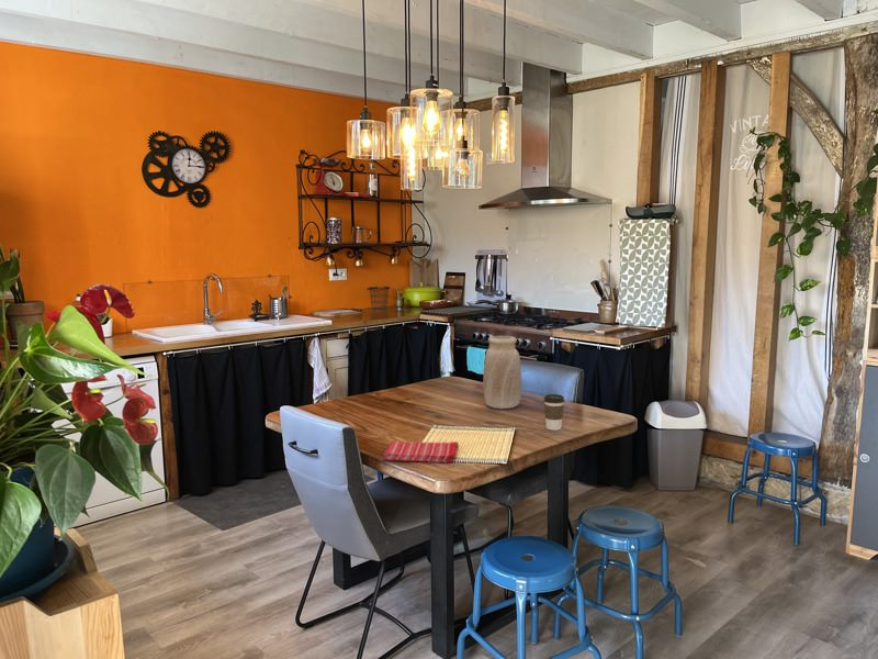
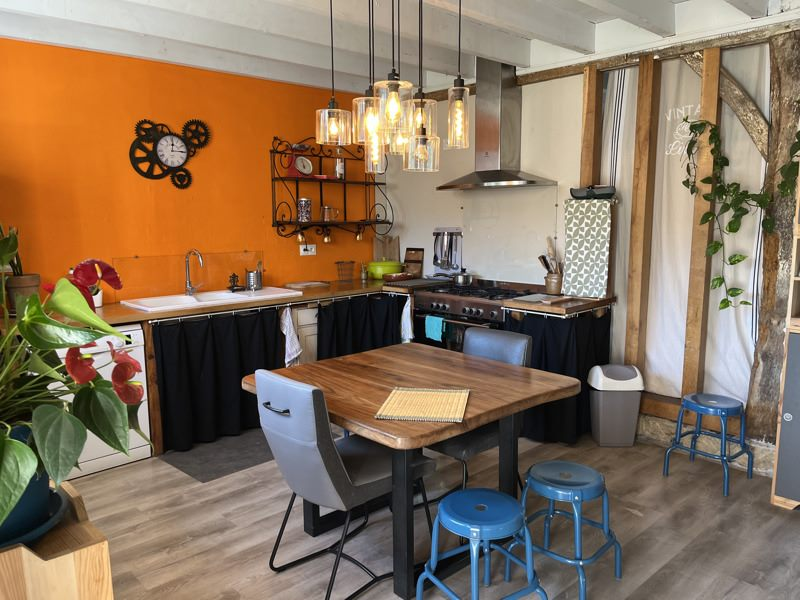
- vase (502, 371)
- coffee cup (553, 412)
- dish towel (421, 449)
